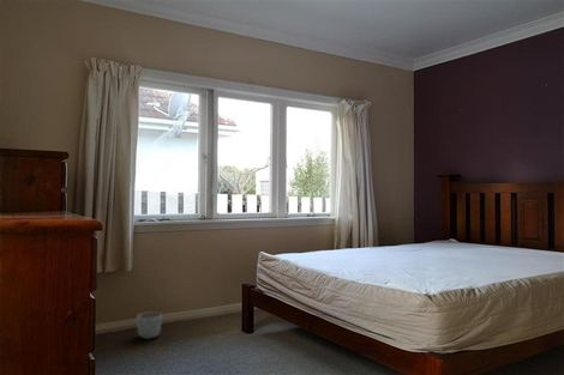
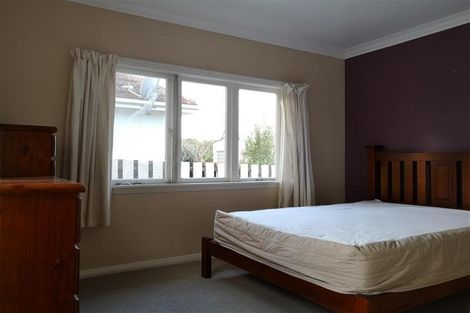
- planter (149, 325)
